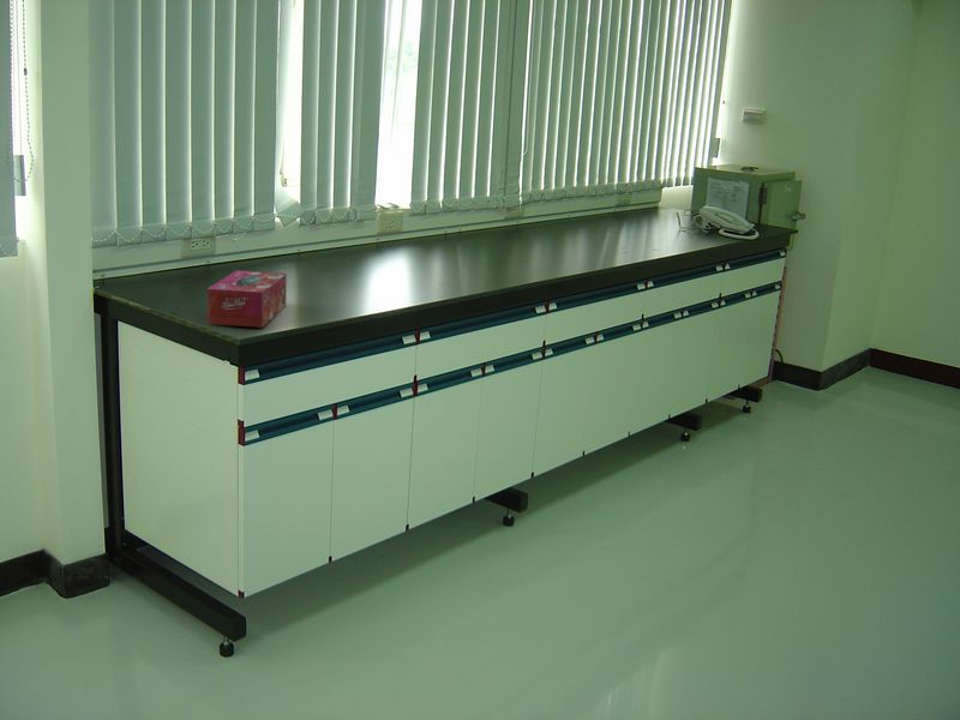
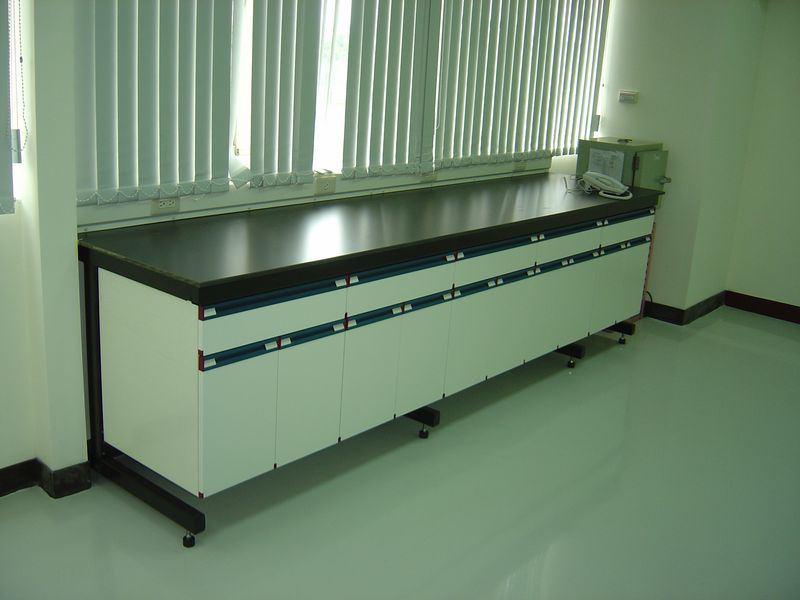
- tissue box (248, 298)
